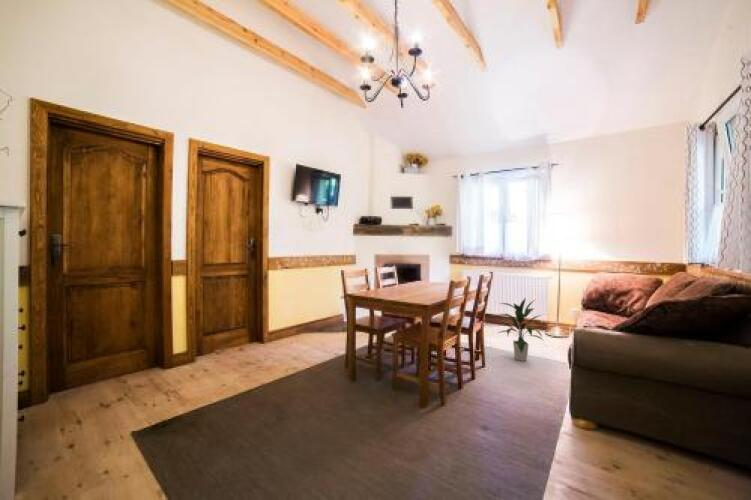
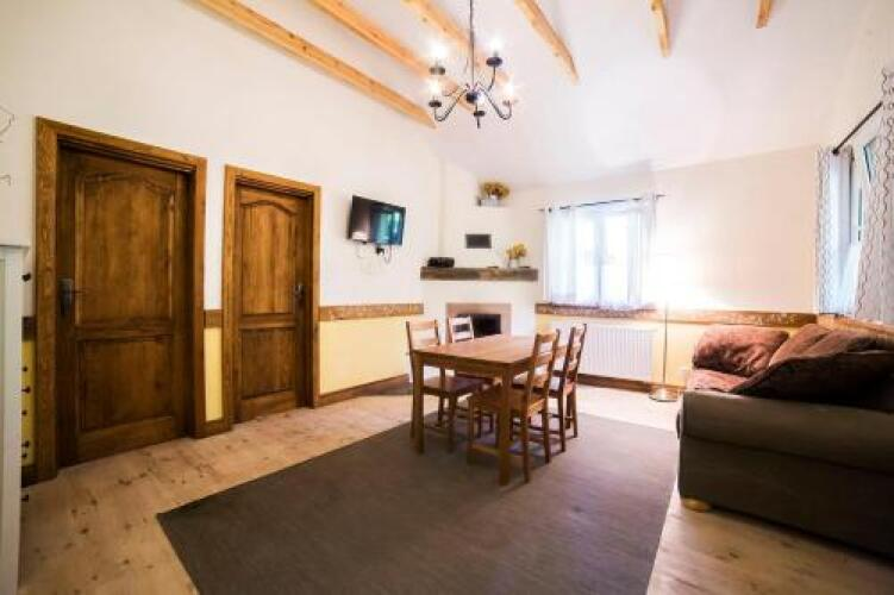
- indoor plant (519, 328)
